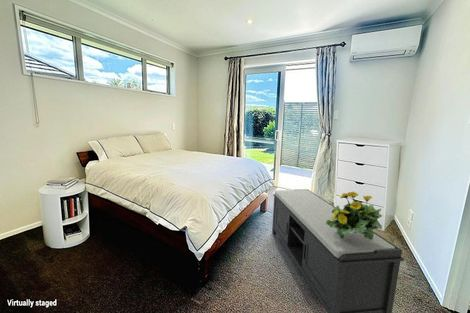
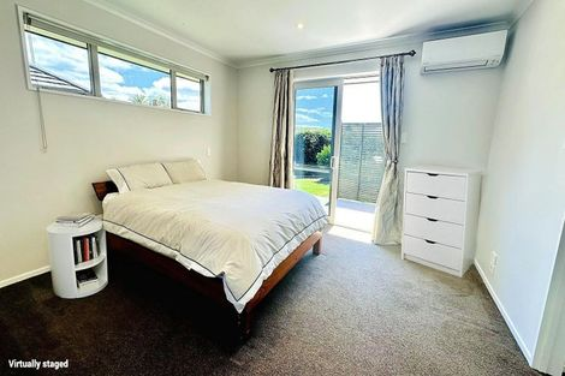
- flowering plant (356, 214)
- bench (316, 238)
